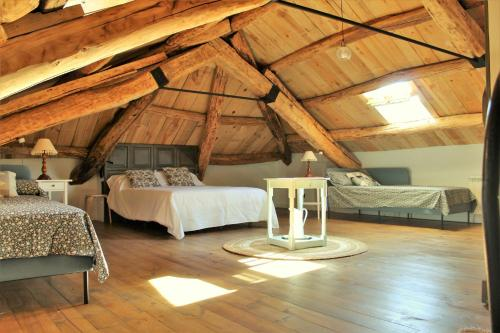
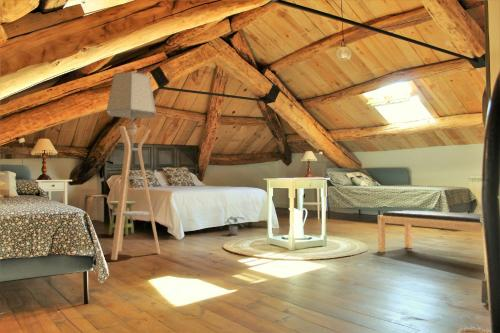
+ floor lamp (129, 164)
+ potted plant (233, 225)
+ bench (446, 228)
+ side table (125, 218)
